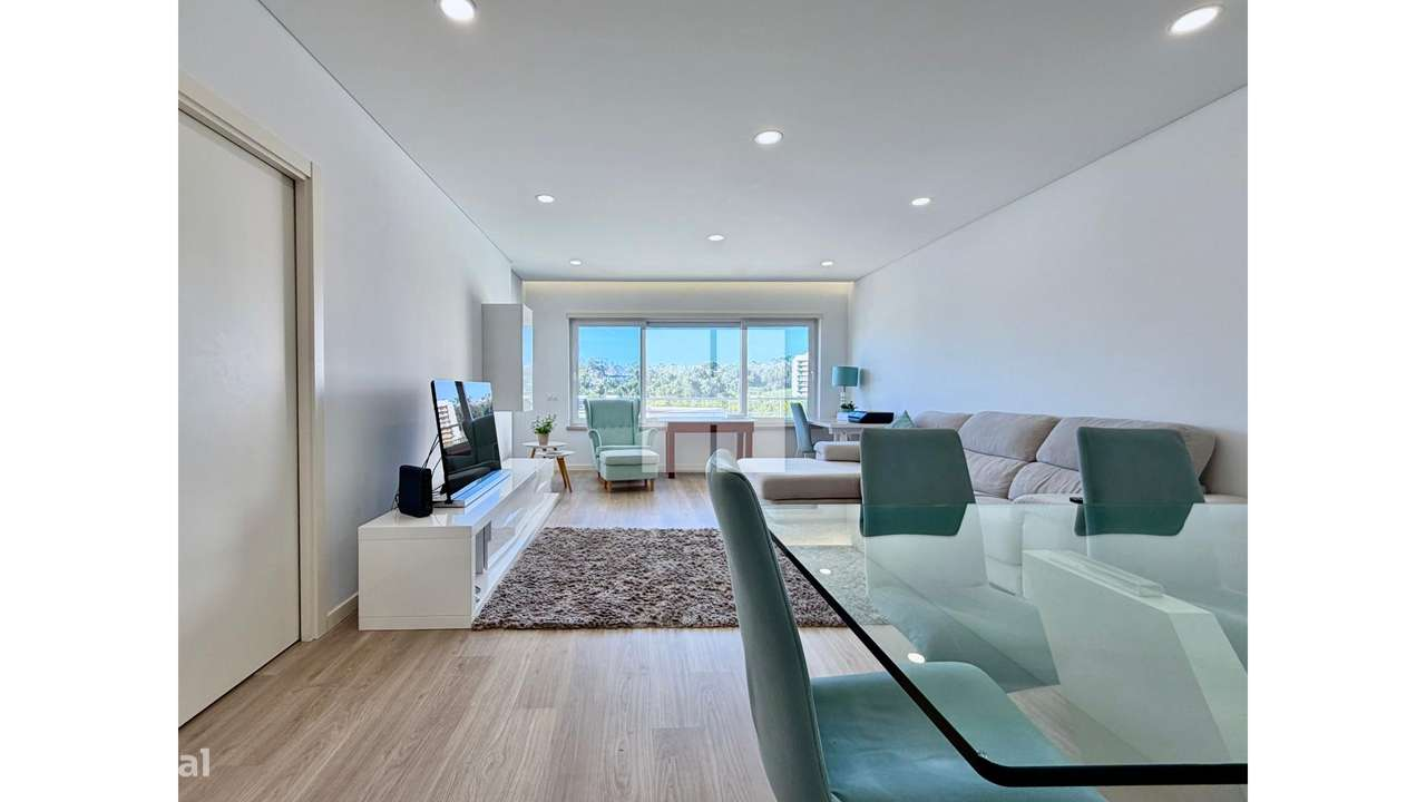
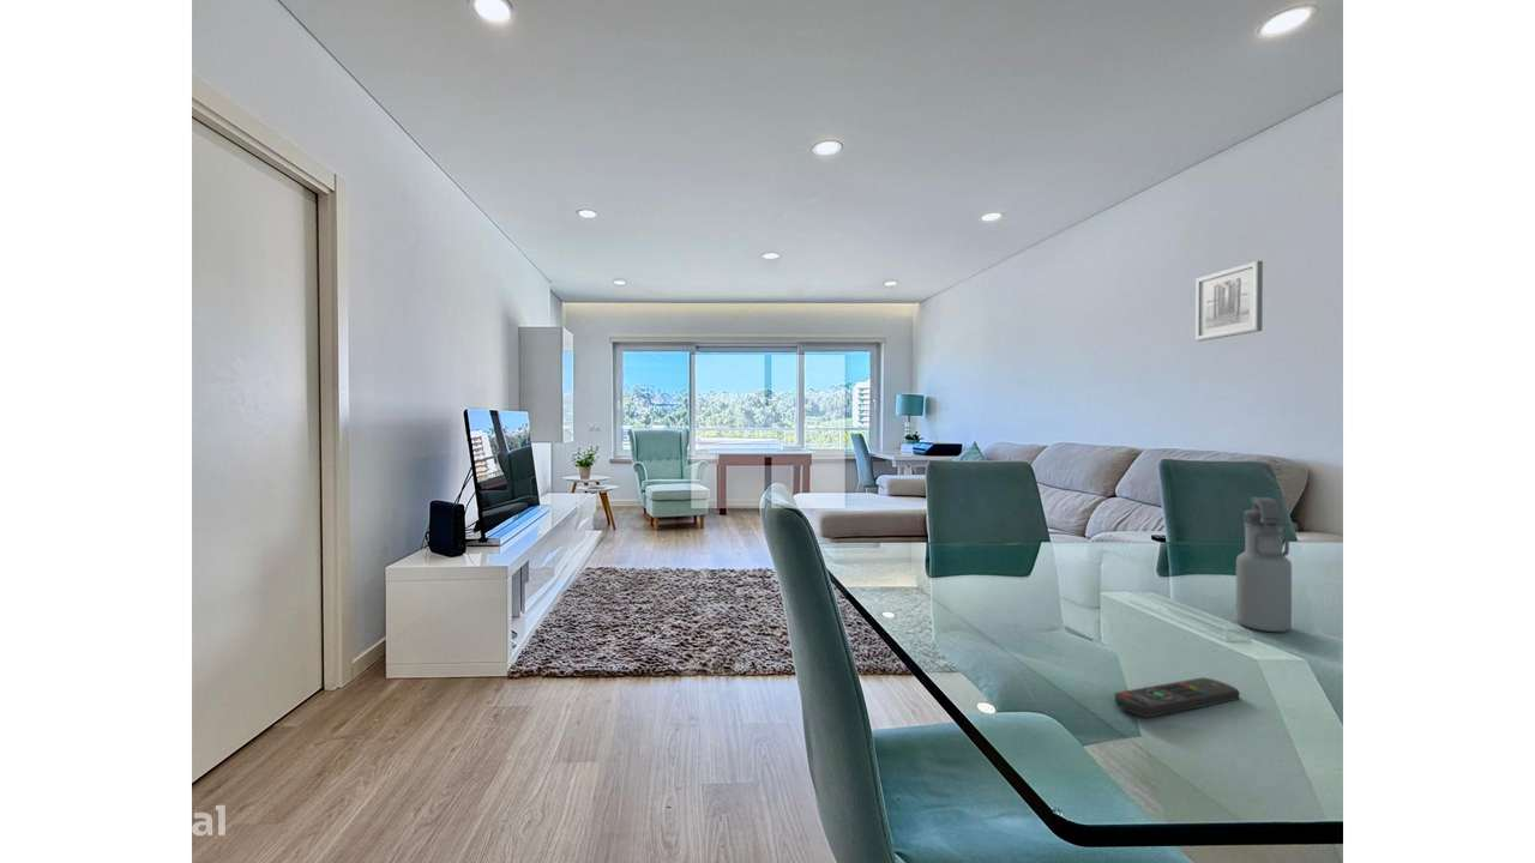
+ remote control (1176, 695)
+ water bottle (1263, 562)
+ wall art (1227, 303)
